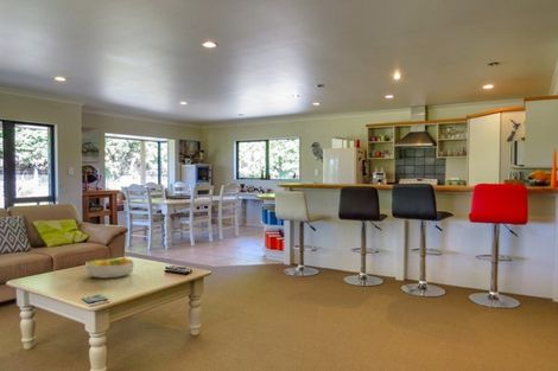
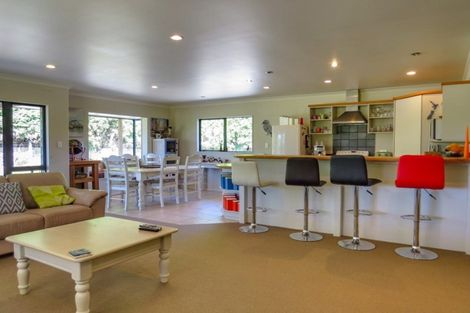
- fruit bowl (109, 266)
